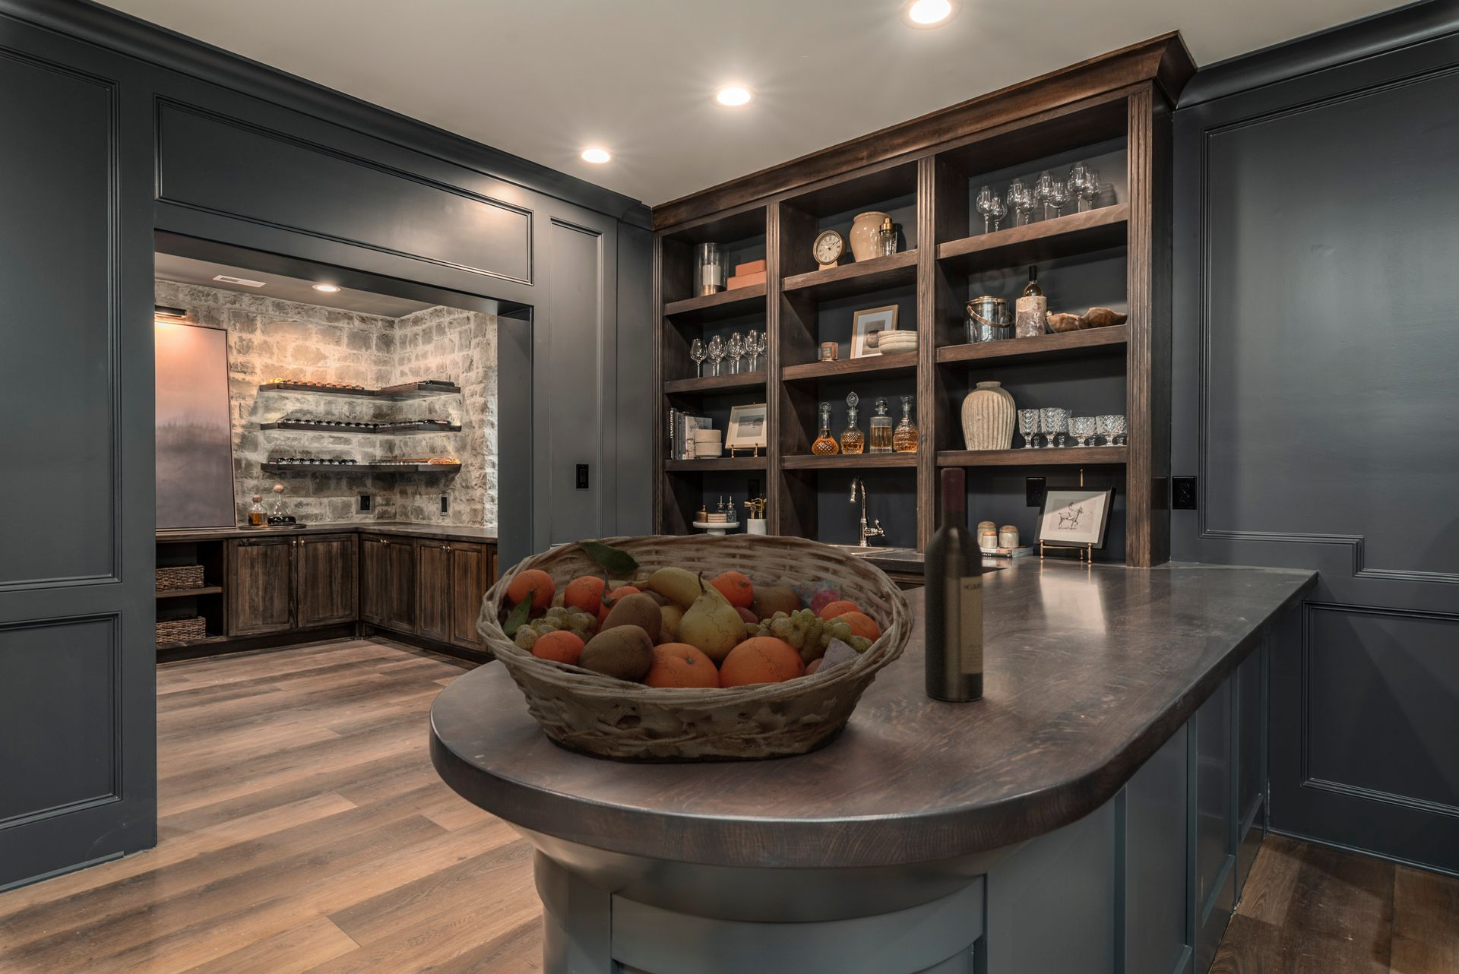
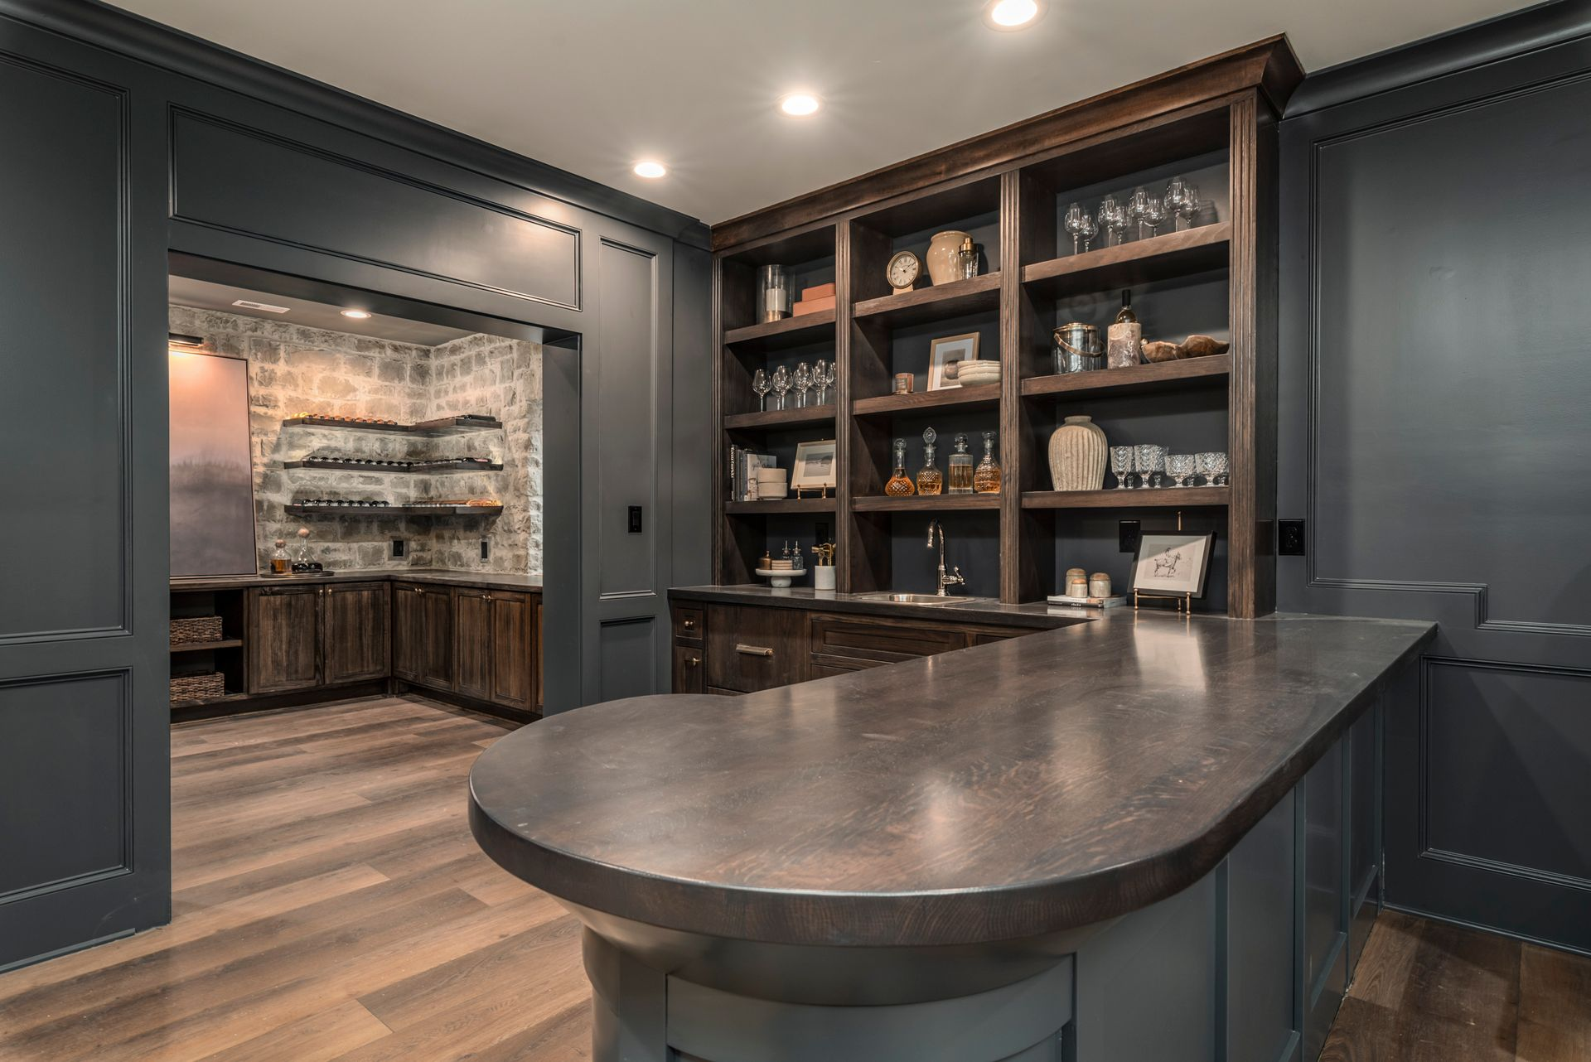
- fruit basket (696, 630)
- wine bottle (952, 582)
